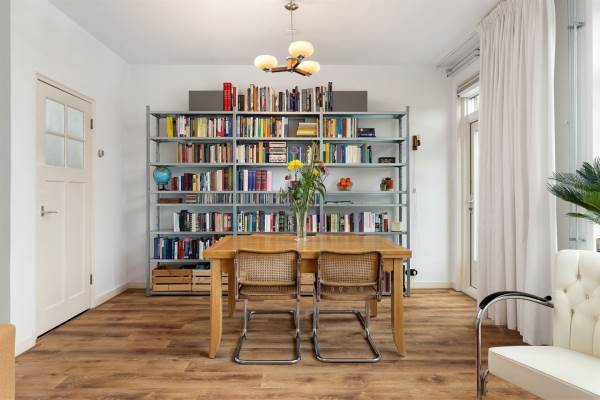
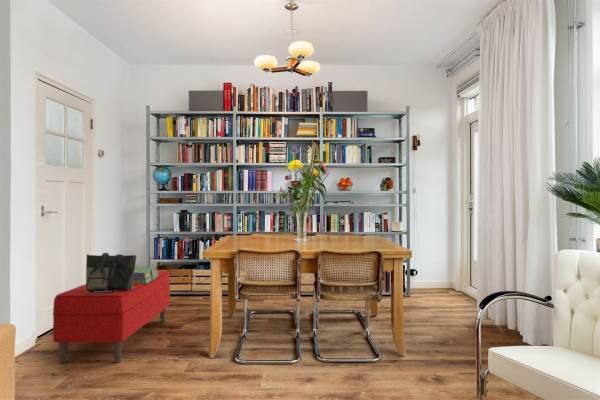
+ stack of books (137, 274)
+ tote bag (108, 272)
+ bench (120, 310)
